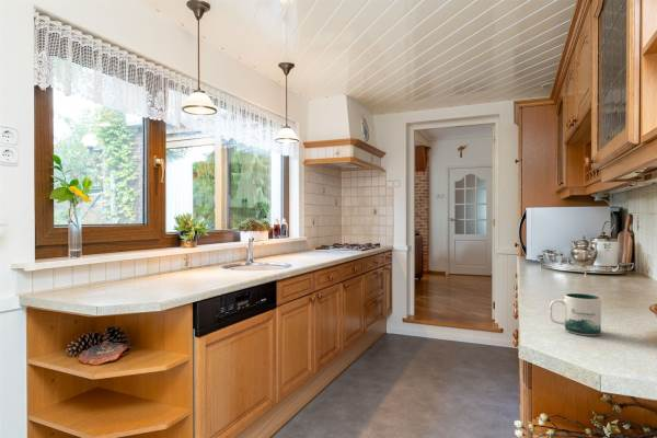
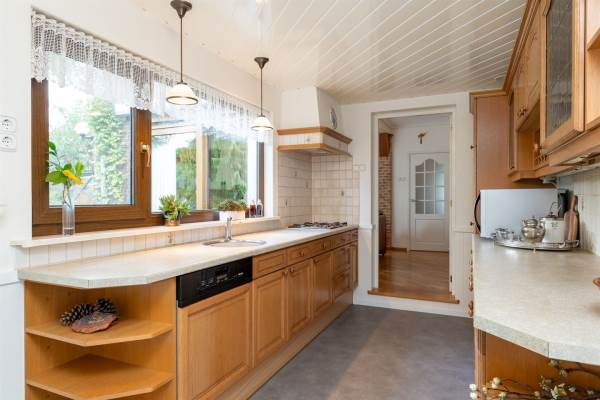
- mug (574, 312)
